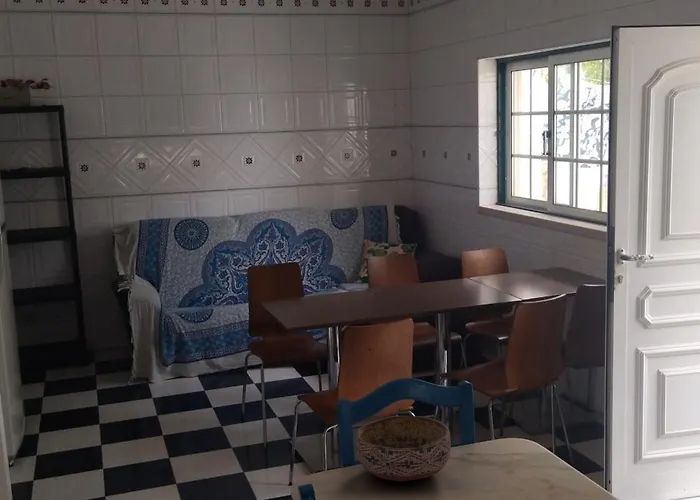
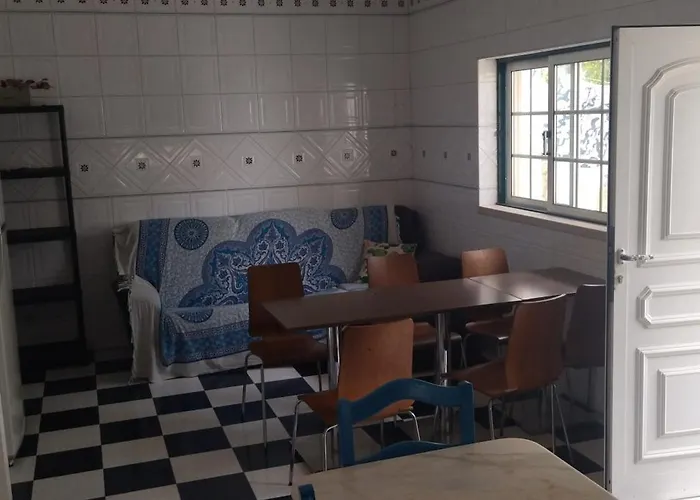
- bowl (403, 449)
